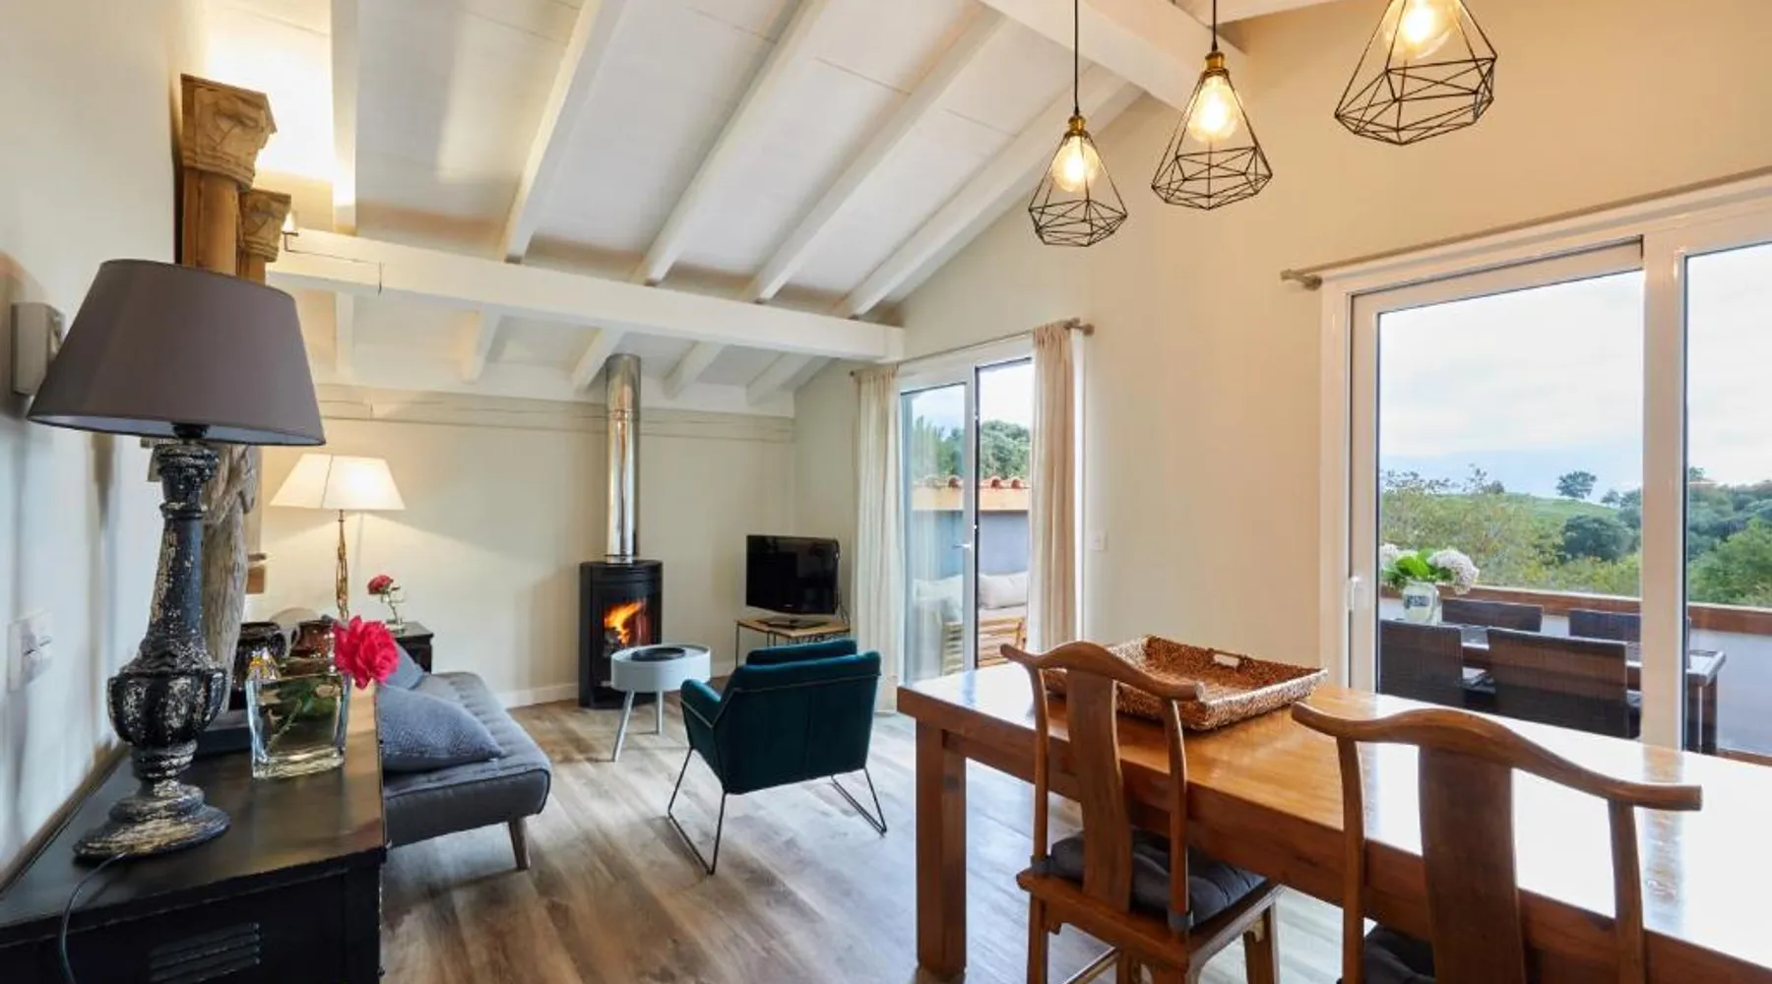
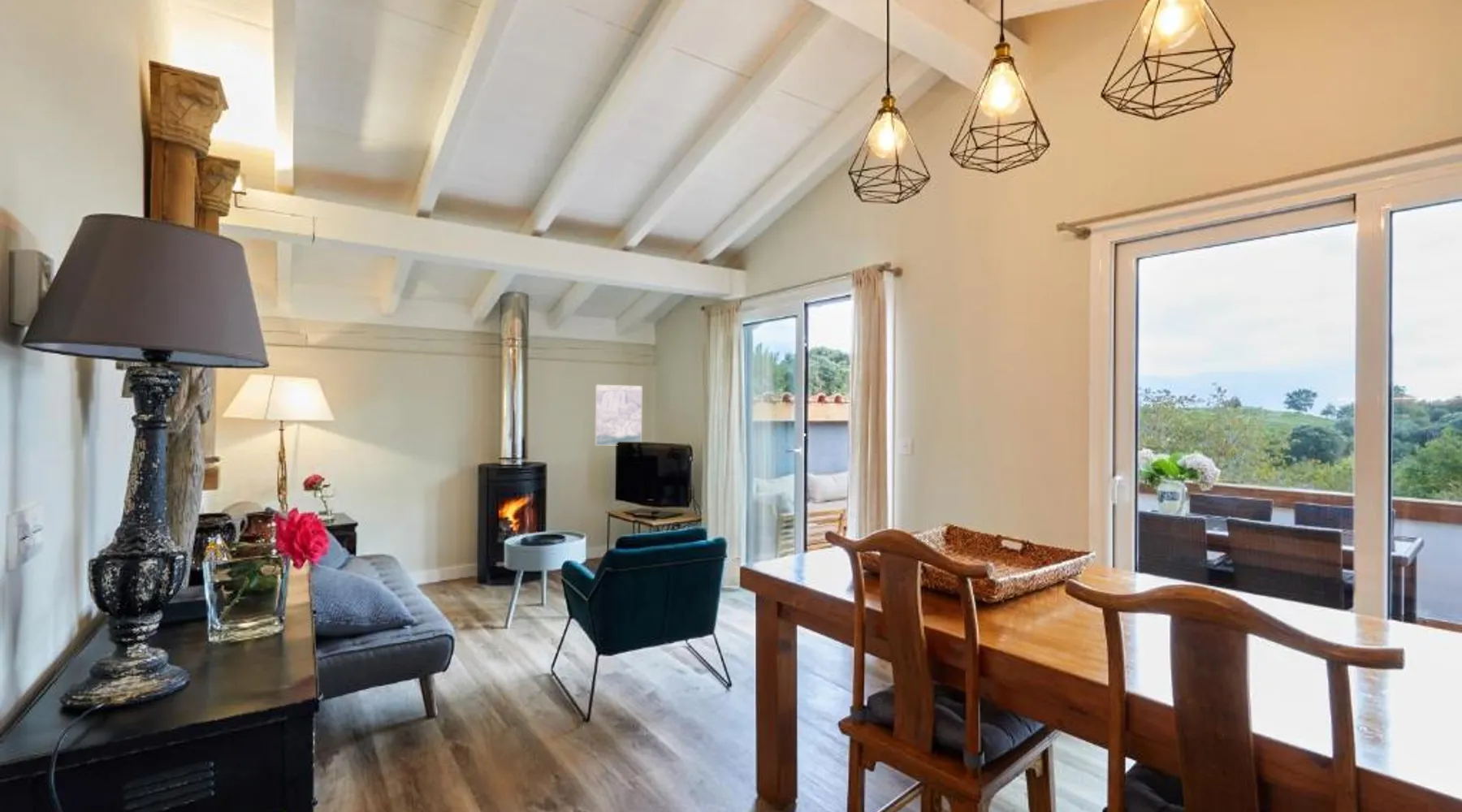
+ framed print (618, 415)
